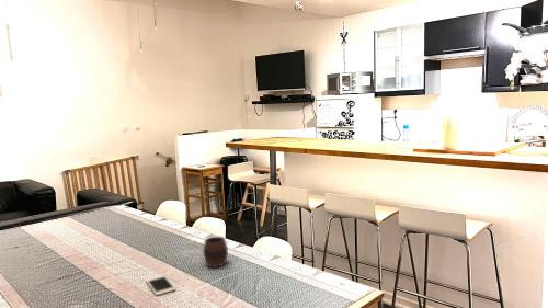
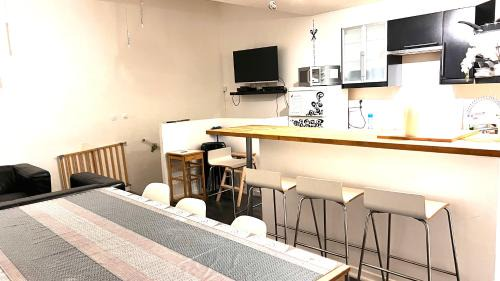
- cell phone (160, 284)
- cup (215, 251)
